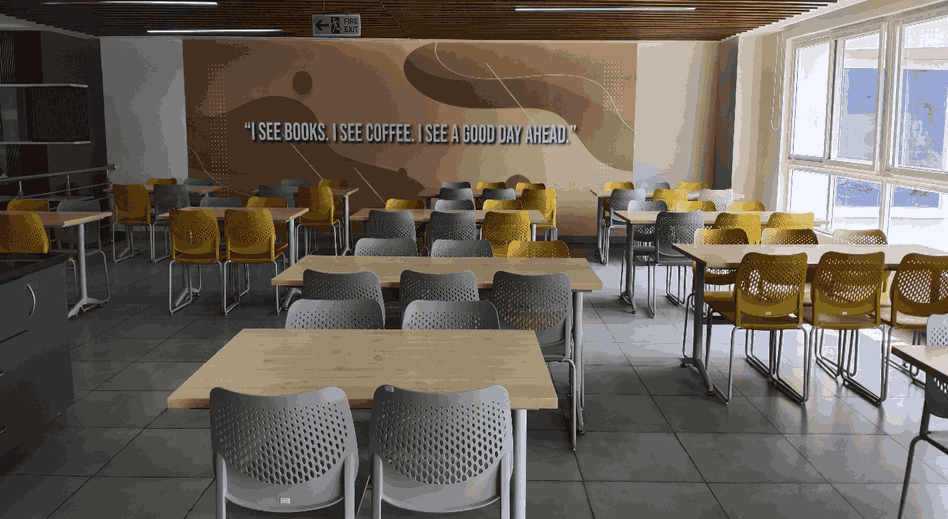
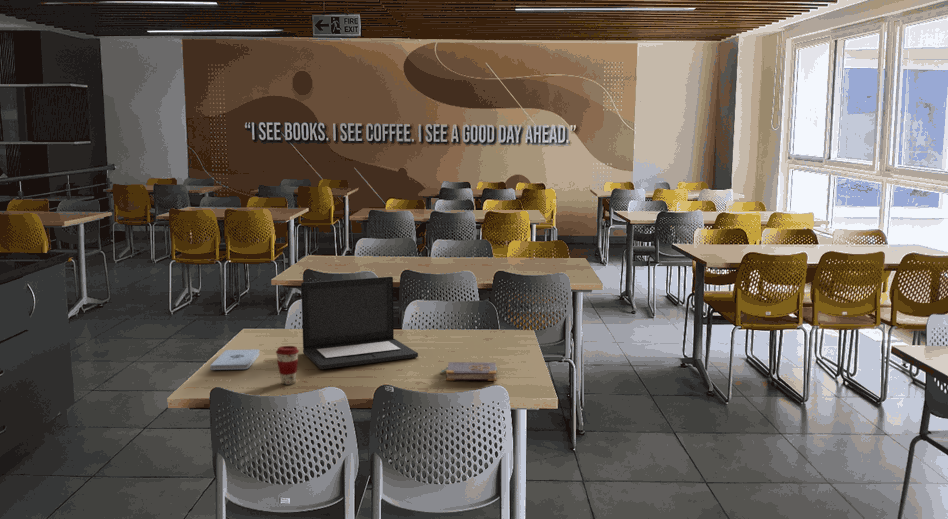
+ coffee cup (287, 365)
+ book (471, 371)
+ laptop (358, 319)
+ notepad (236, 359)
